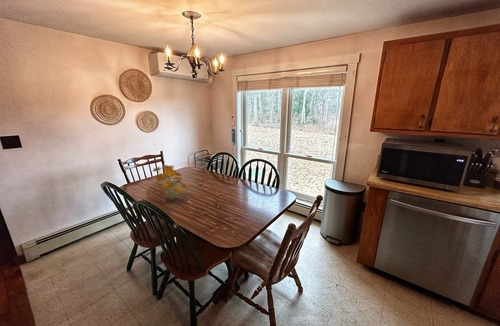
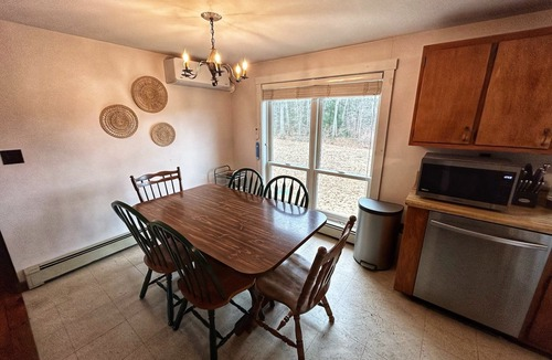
- flower arrangement (171, 181)
